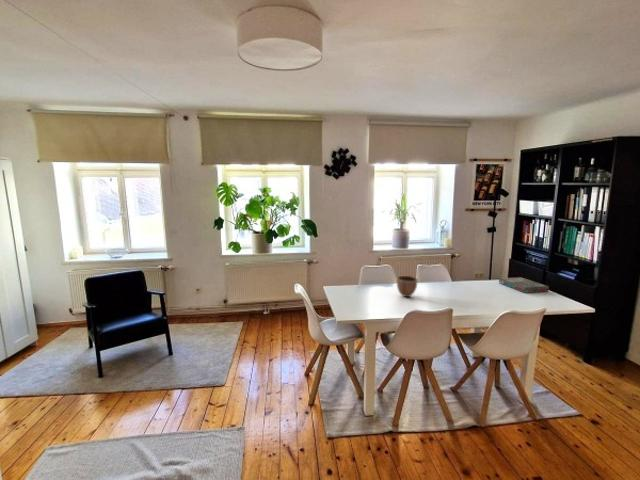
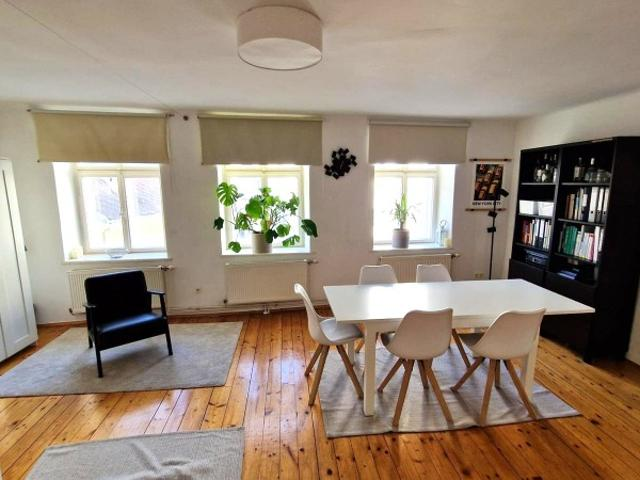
- decorative bowl (406, 287)
- board game (522, 284)
